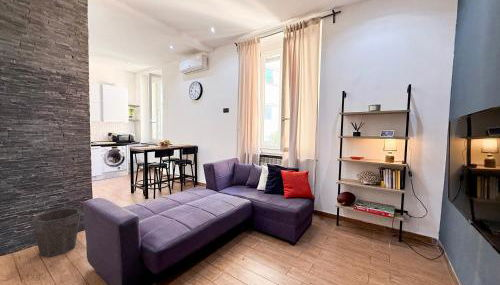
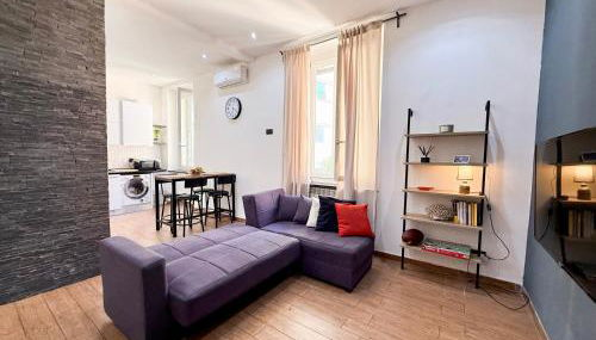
- waste bin (58, 231)
